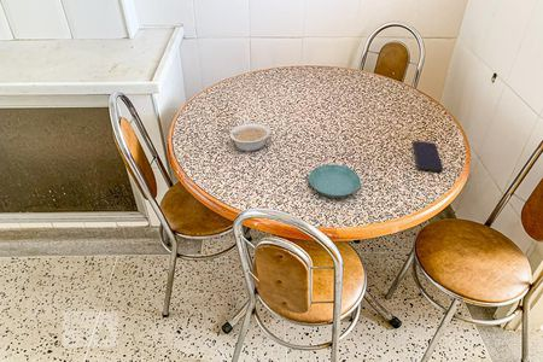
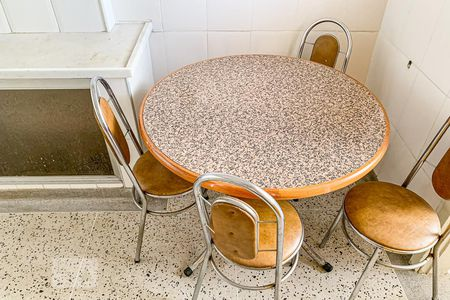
- smartphone (426, 156)
- legume (249, 138)
- saucer (333, 182)
